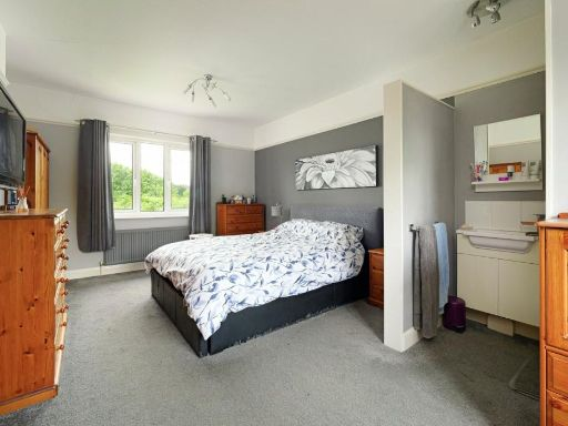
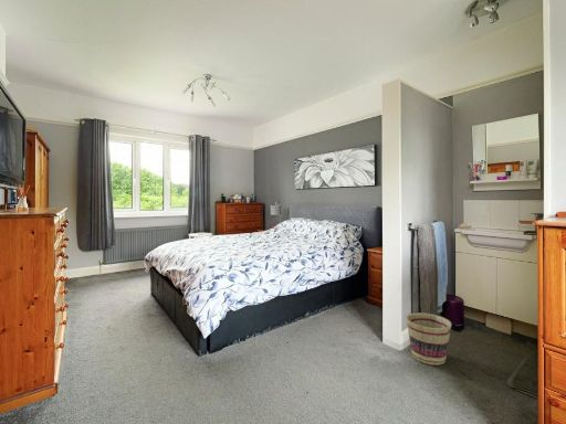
+ basket (428, 338)
